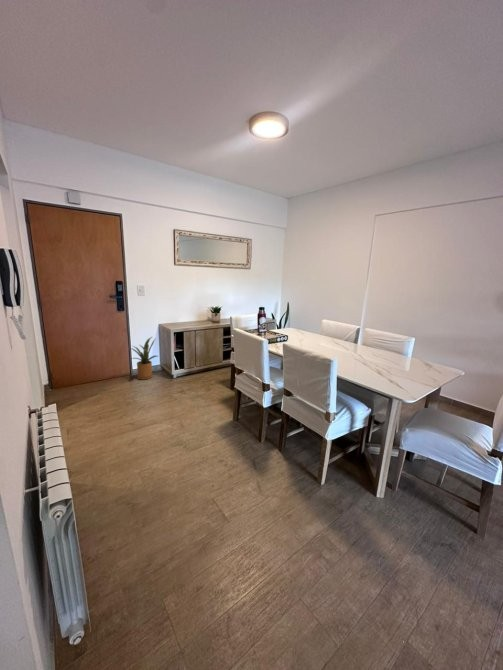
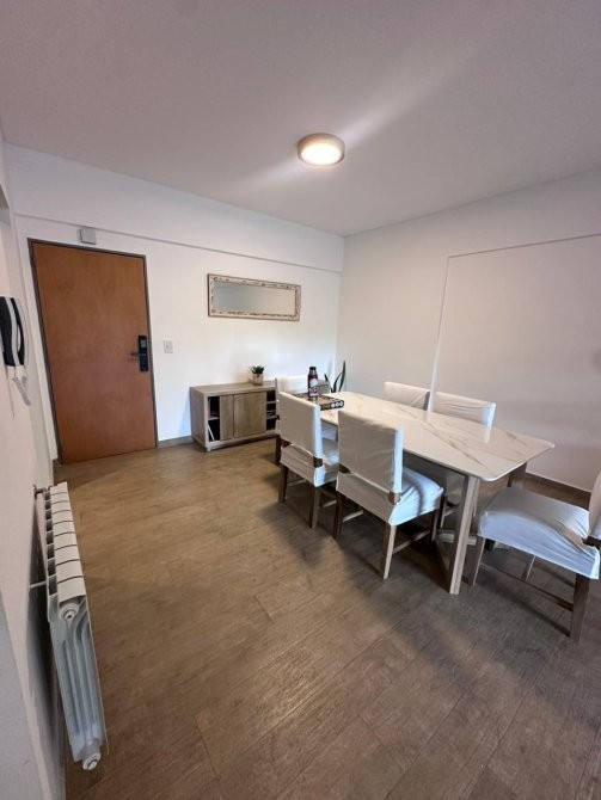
- house plant (142, 357)
